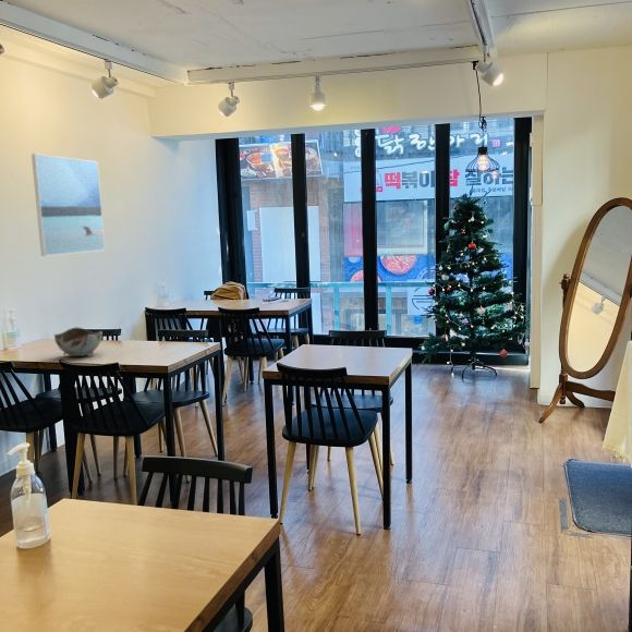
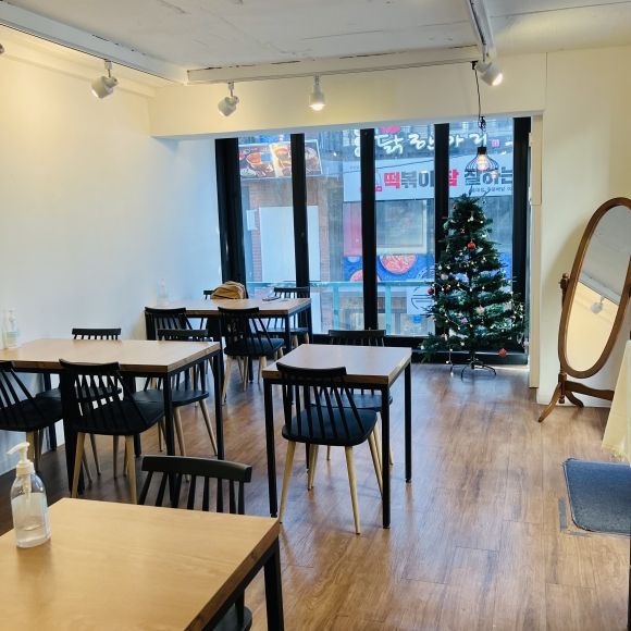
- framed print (71, 206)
- bowl (78, 342)
